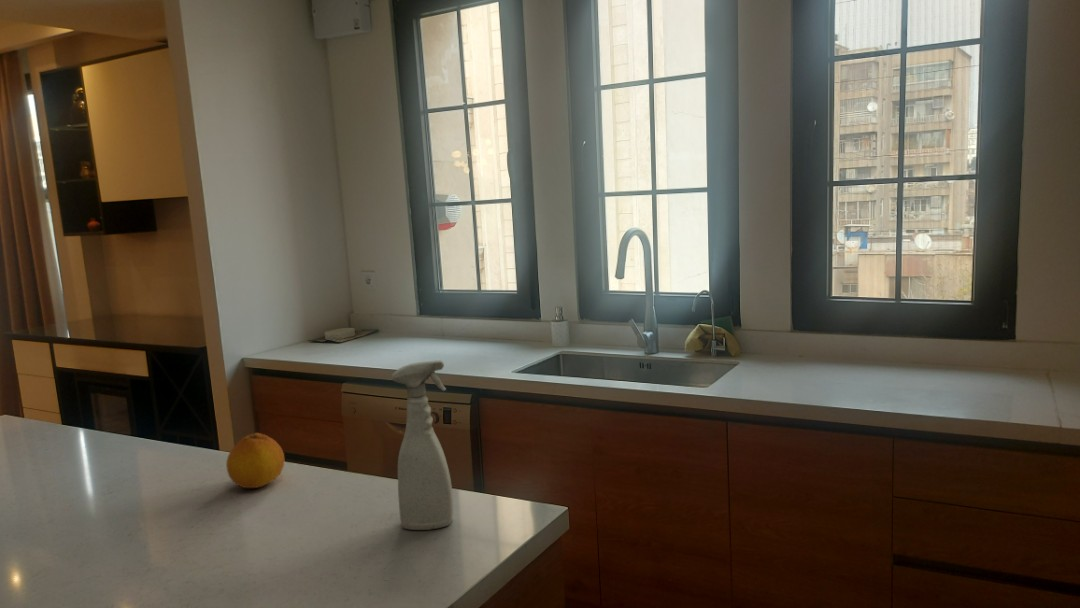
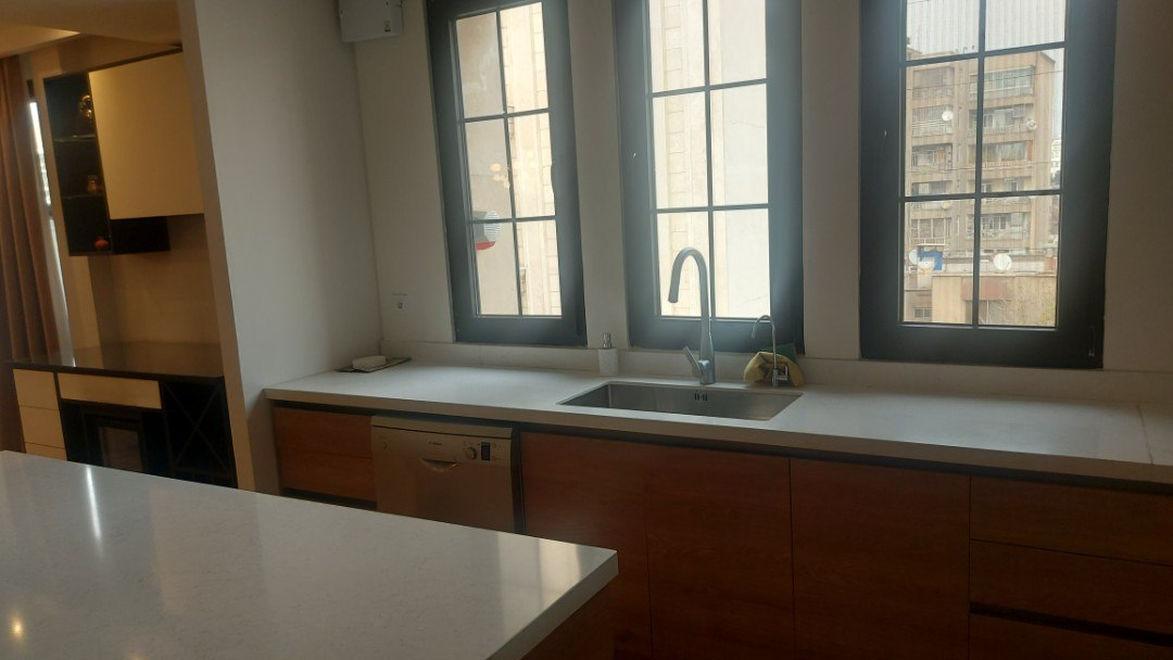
- fruit (255, 458)
- spray bottle (420, 444)
